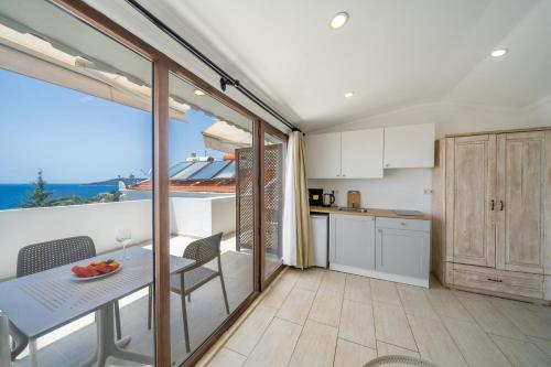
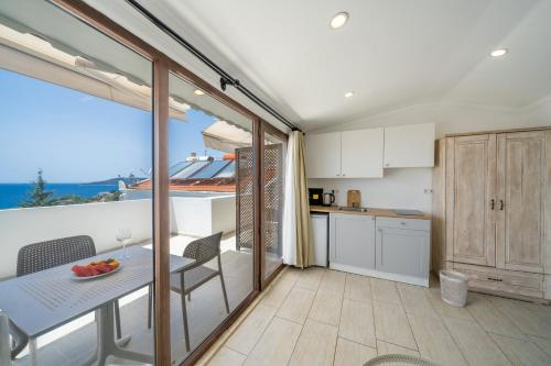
+ wastebasket (453, 287)
